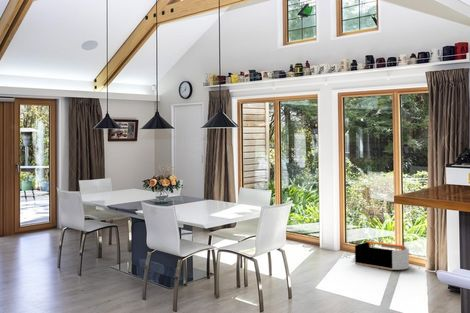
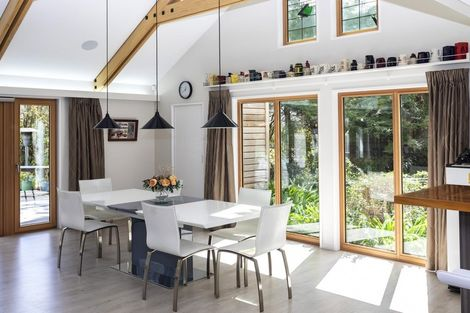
- storage bin (383, 255)
